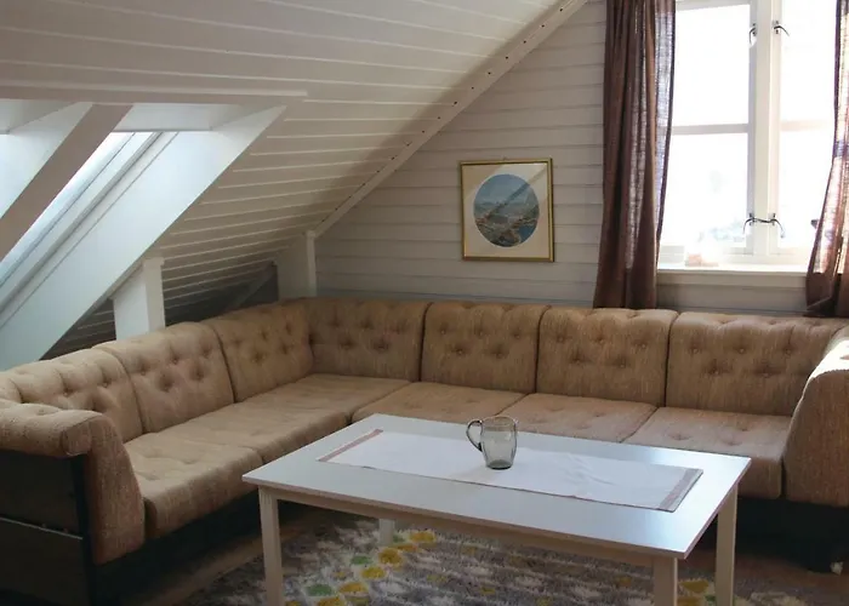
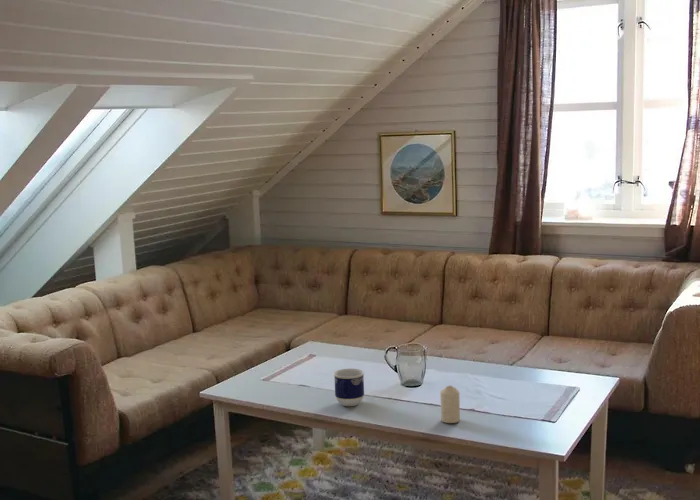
+ cup (347, 389)
+ candle (450, 403)
